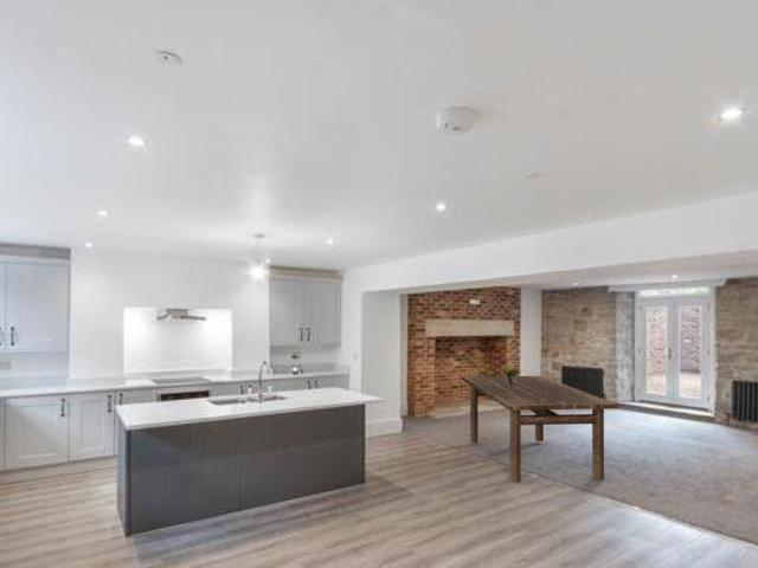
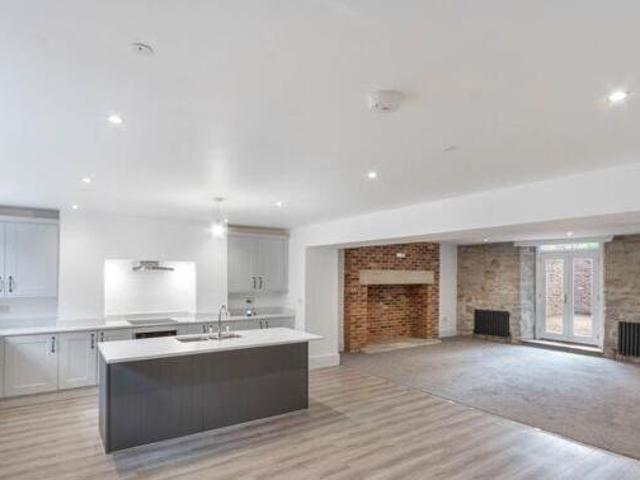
- bouquet (510, 376)
- dining table (528, 424)
